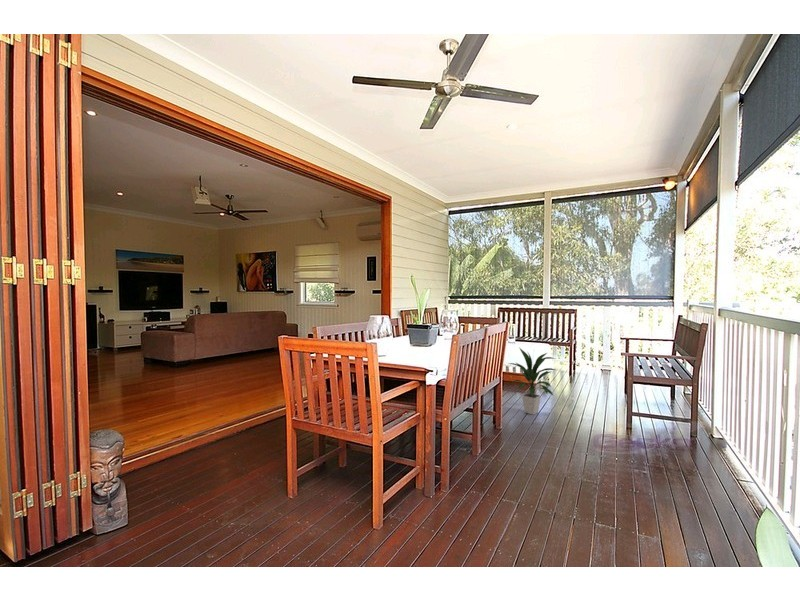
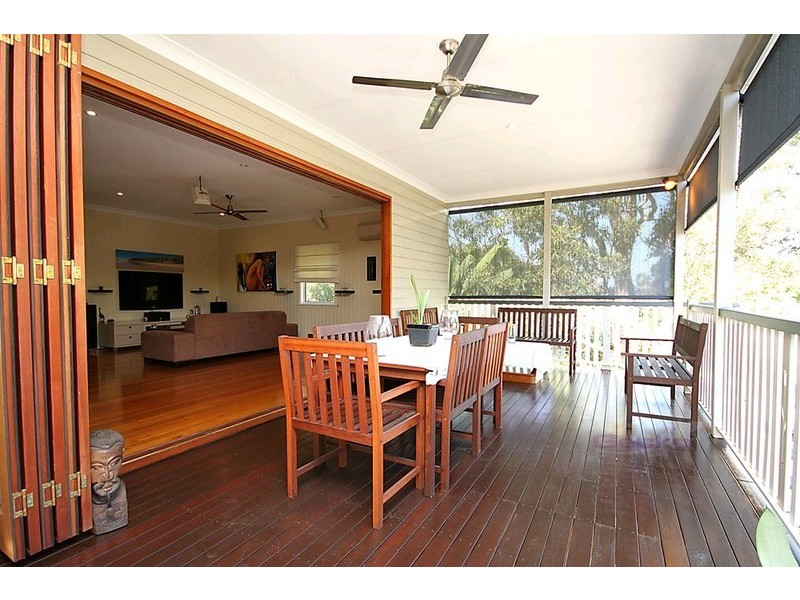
- indoor plant (533, 380)
